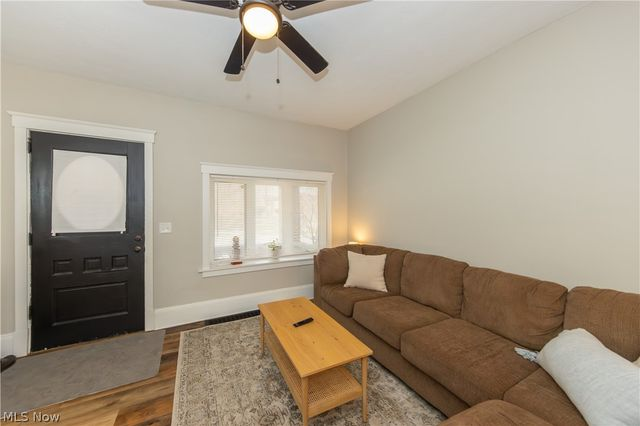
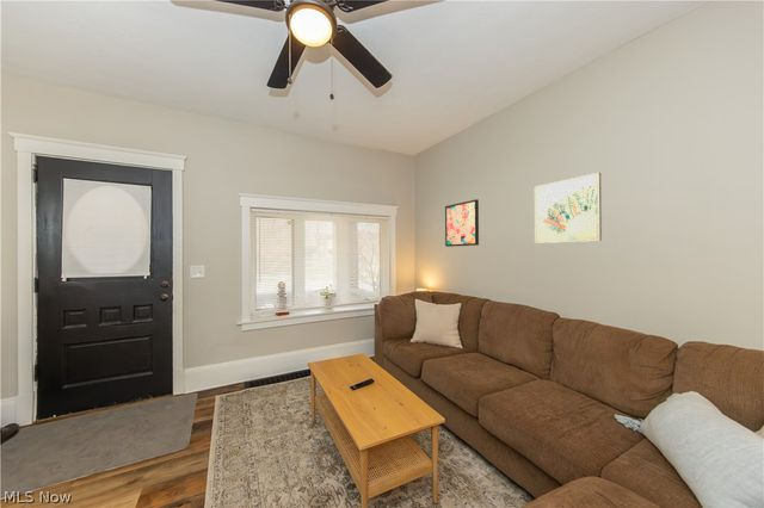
+ wall art (461, 224)
+ wall art (565, 211)
